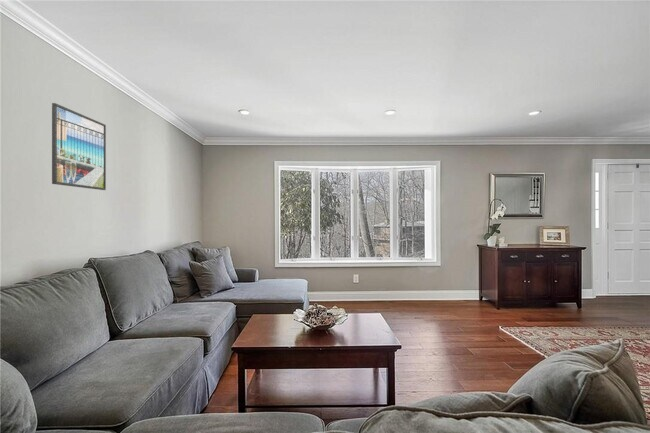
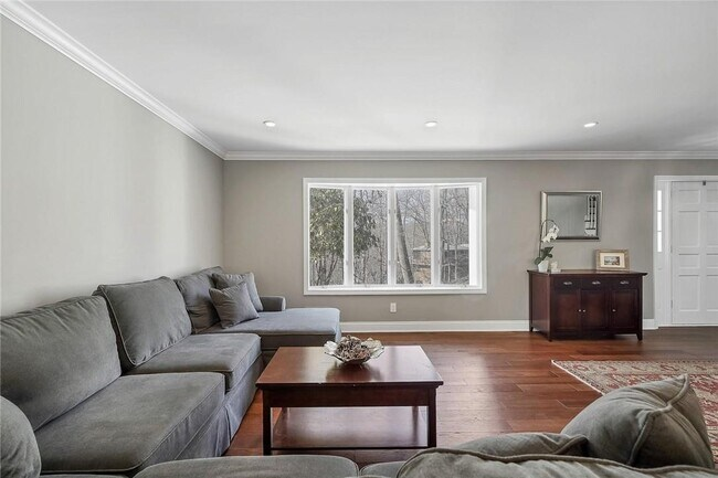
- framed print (81, 151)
